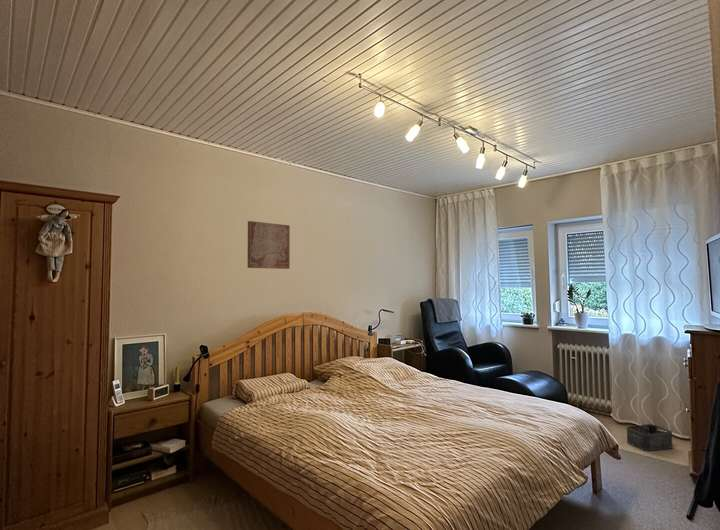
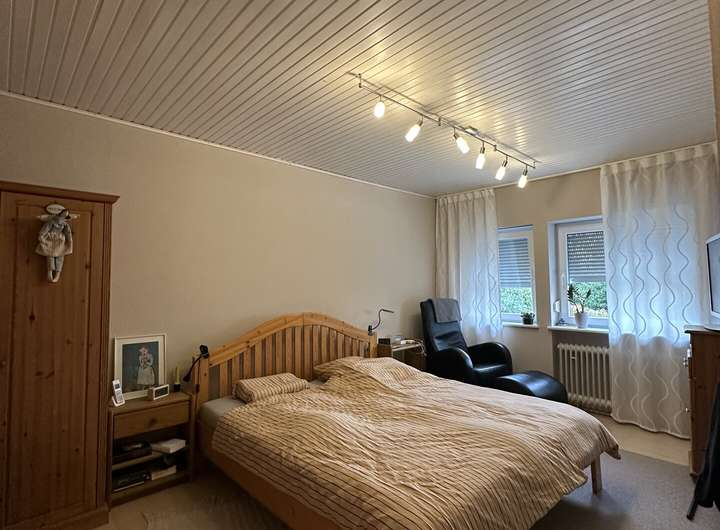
- storage bin (649, 437)
- wall art (269, 245)
